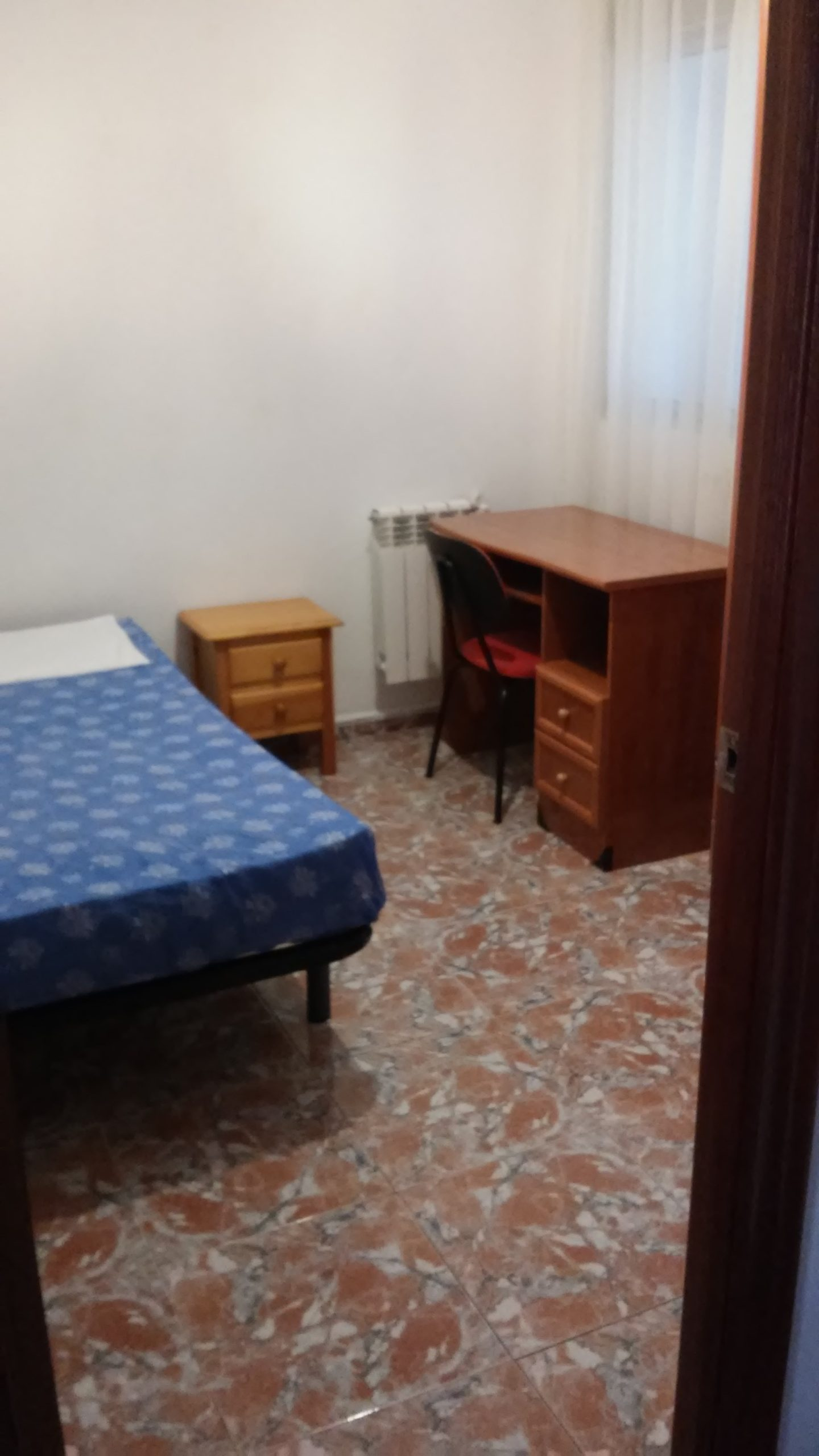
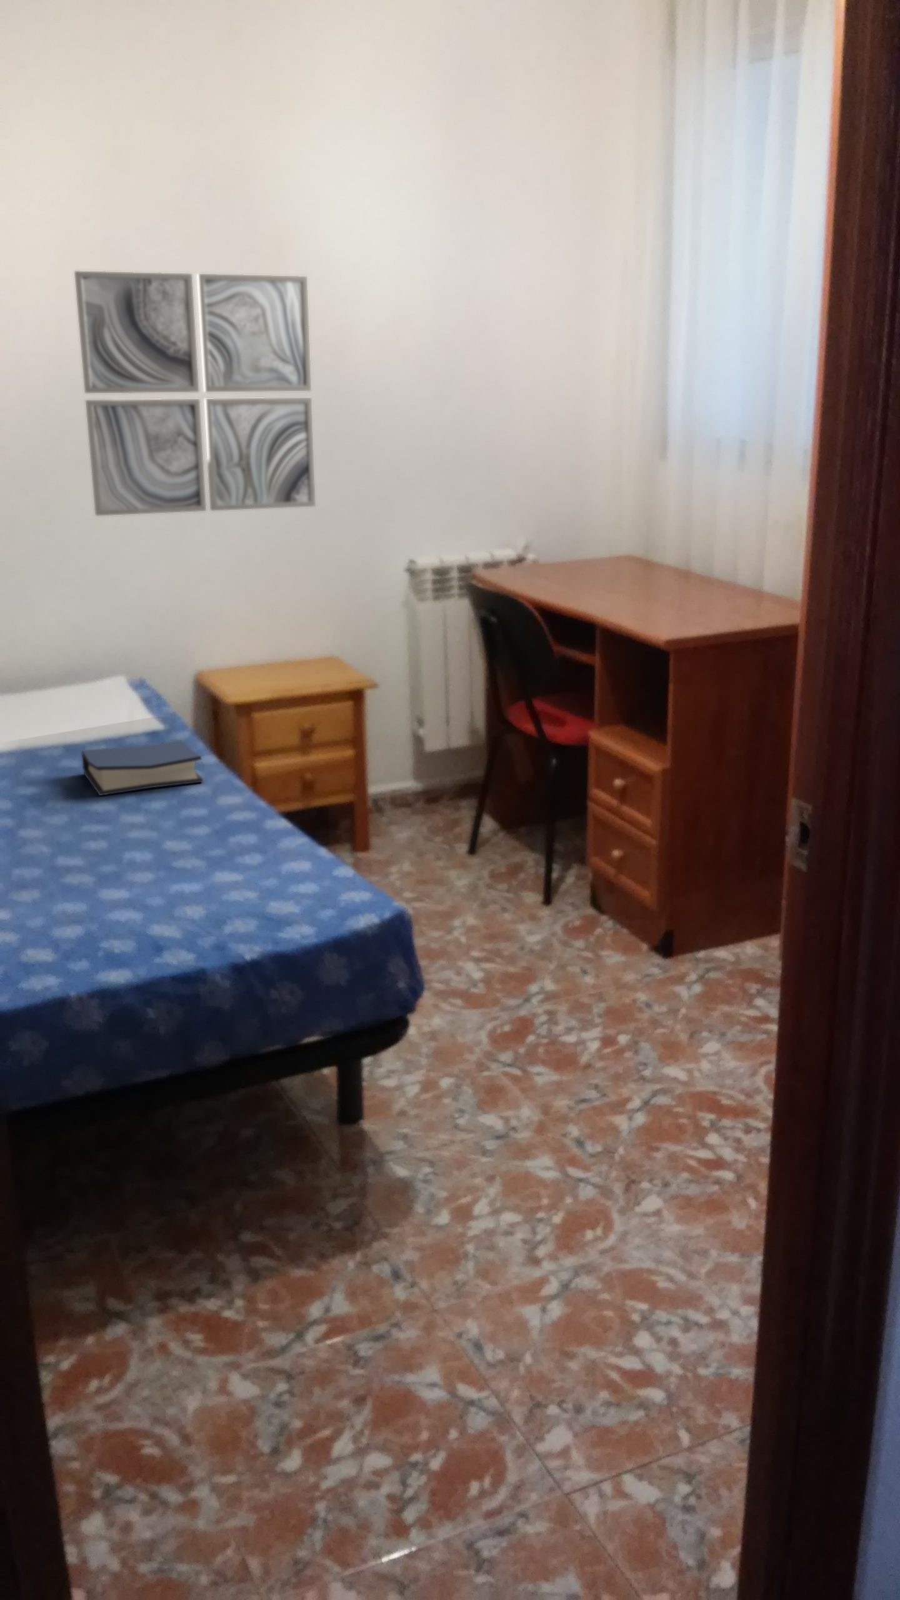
+ hardback book (142, 763)
+ wall art (203, 391)
